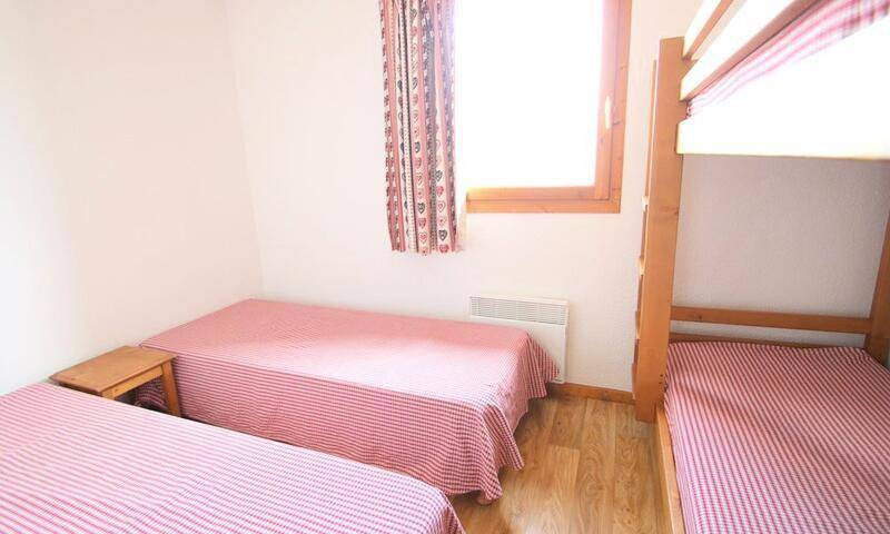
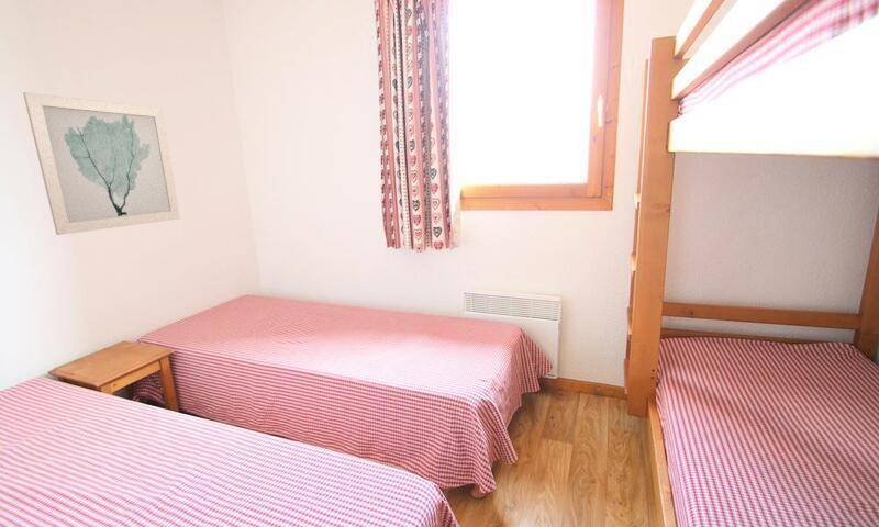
+ wall art (113, 165)
